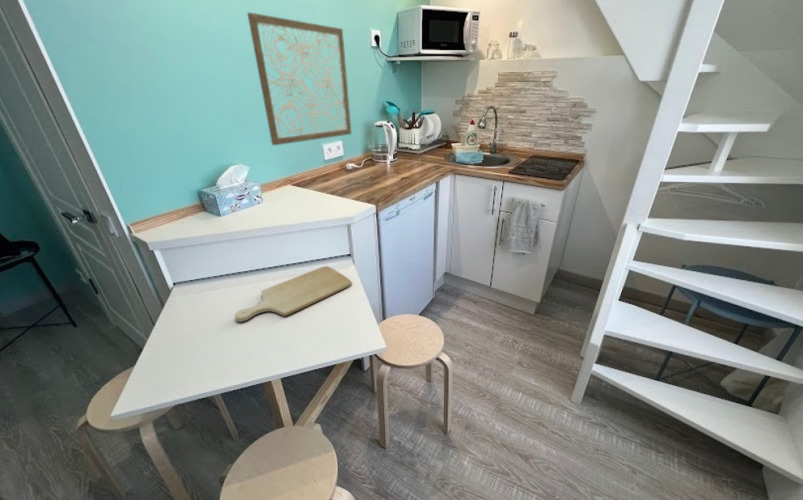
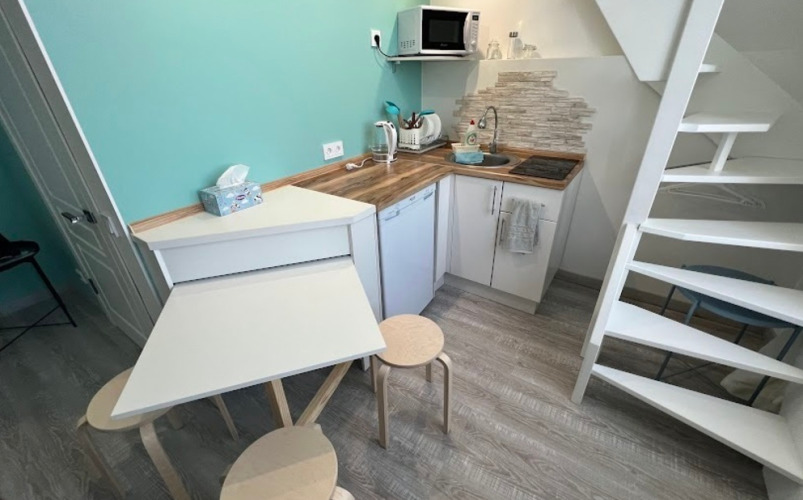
- wall art (305, 84)
- chopping board (293, 294)
